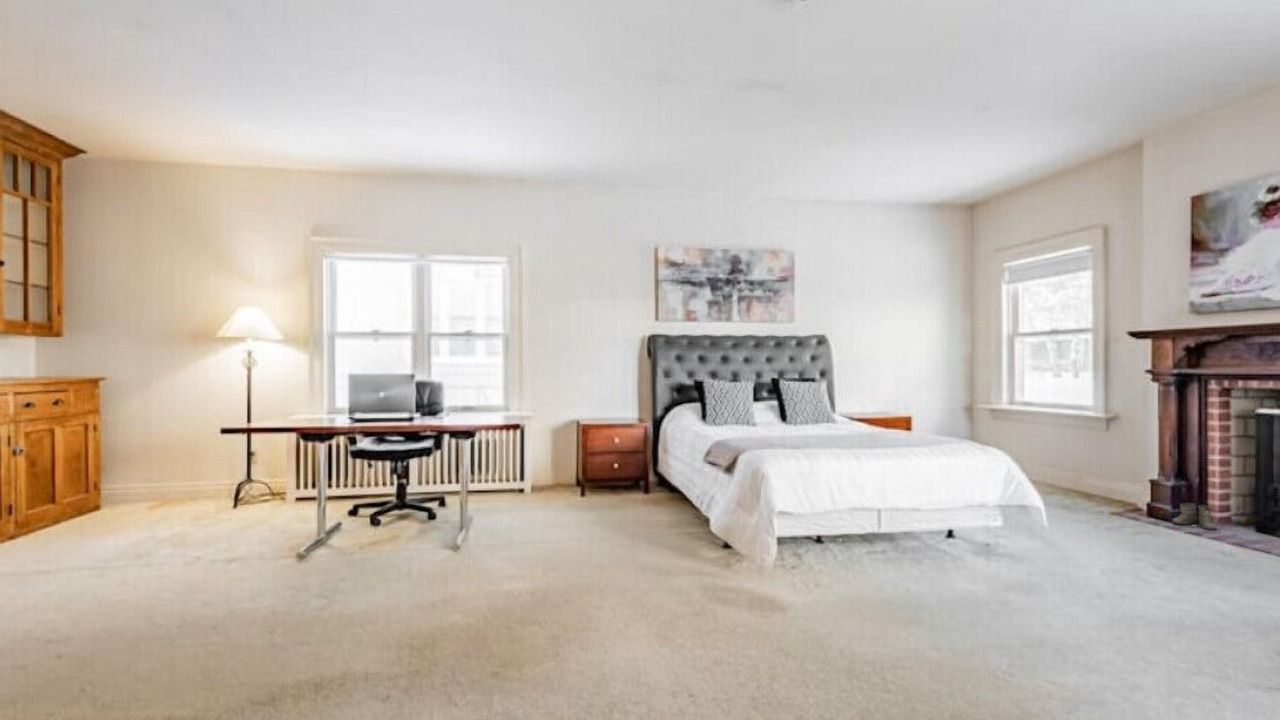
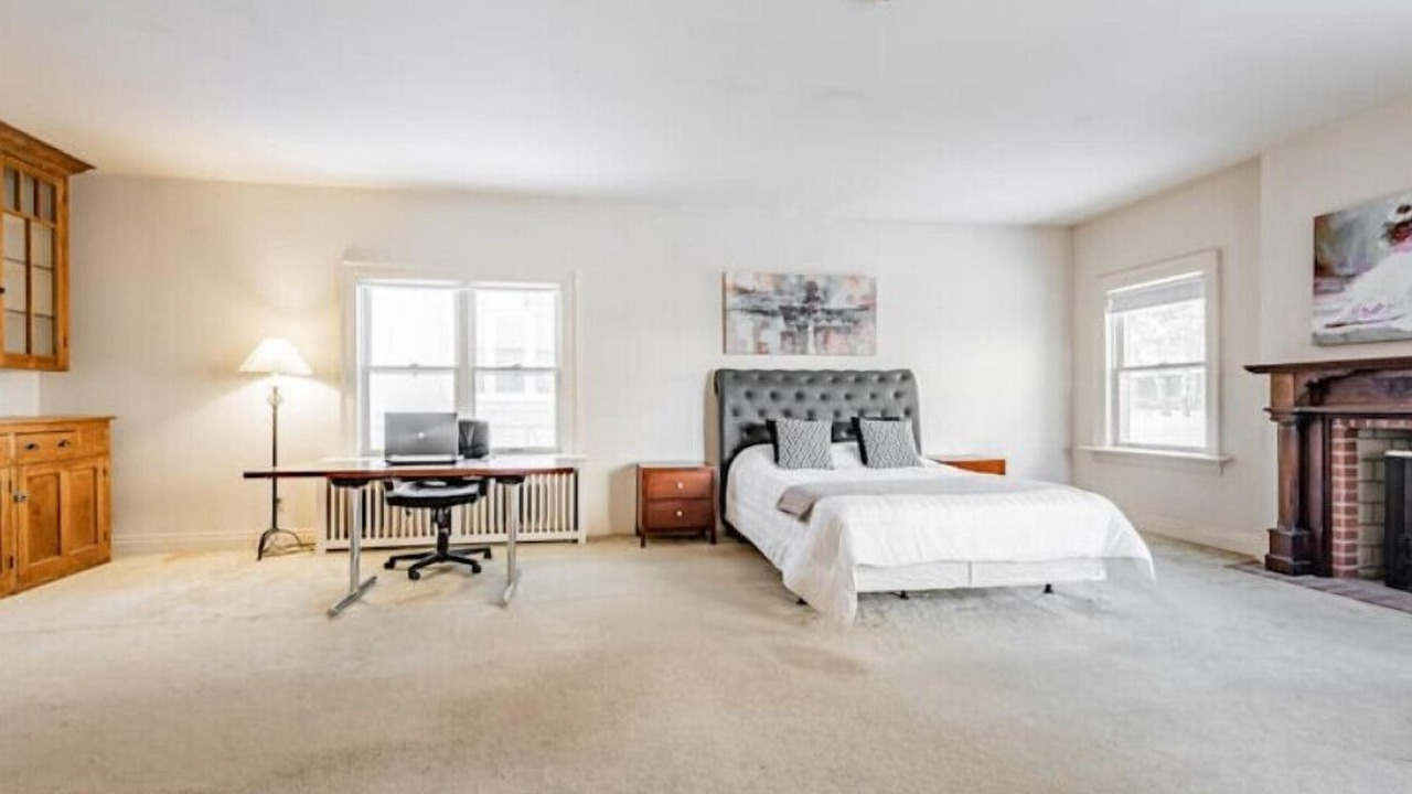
- boots (1194, 515)
